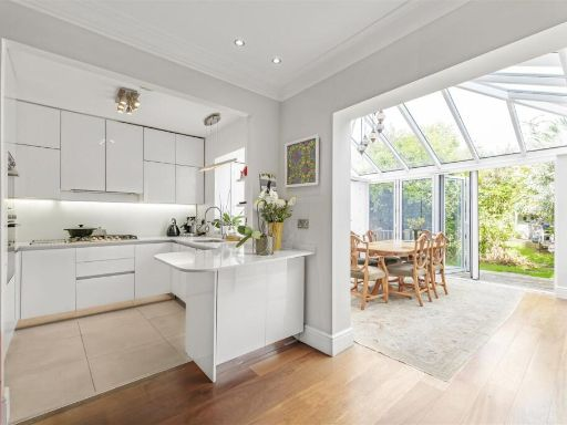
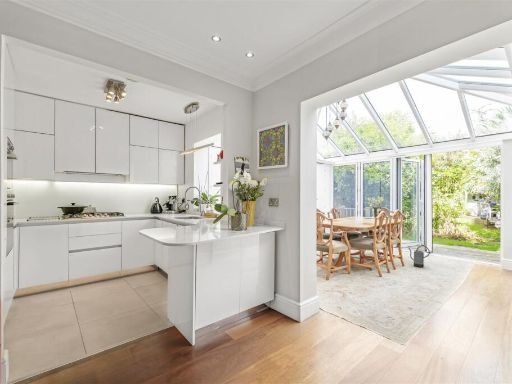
+ watering can (418, 255)
